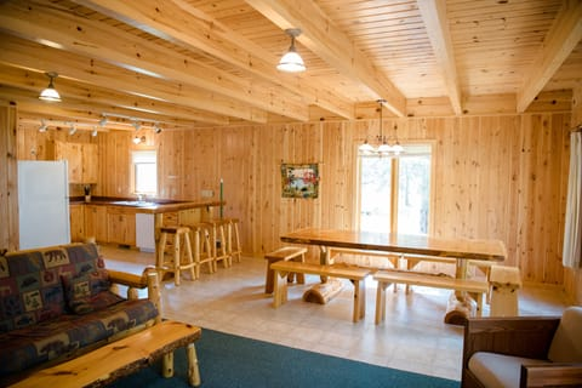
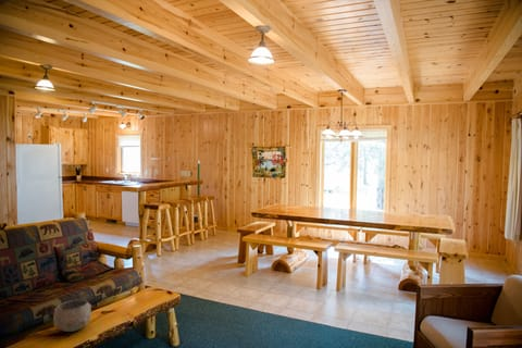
+ bowl (73, 315)
